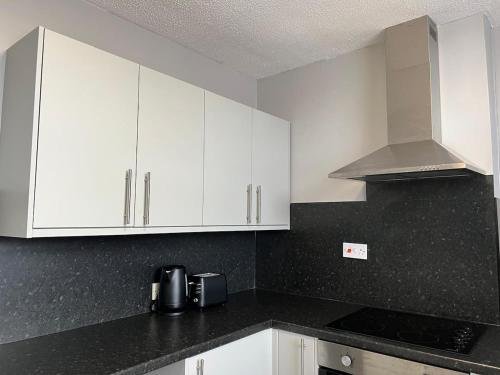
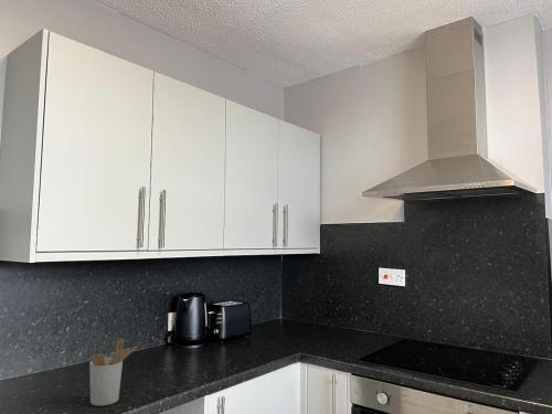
+ utensil holder (112, 372)
